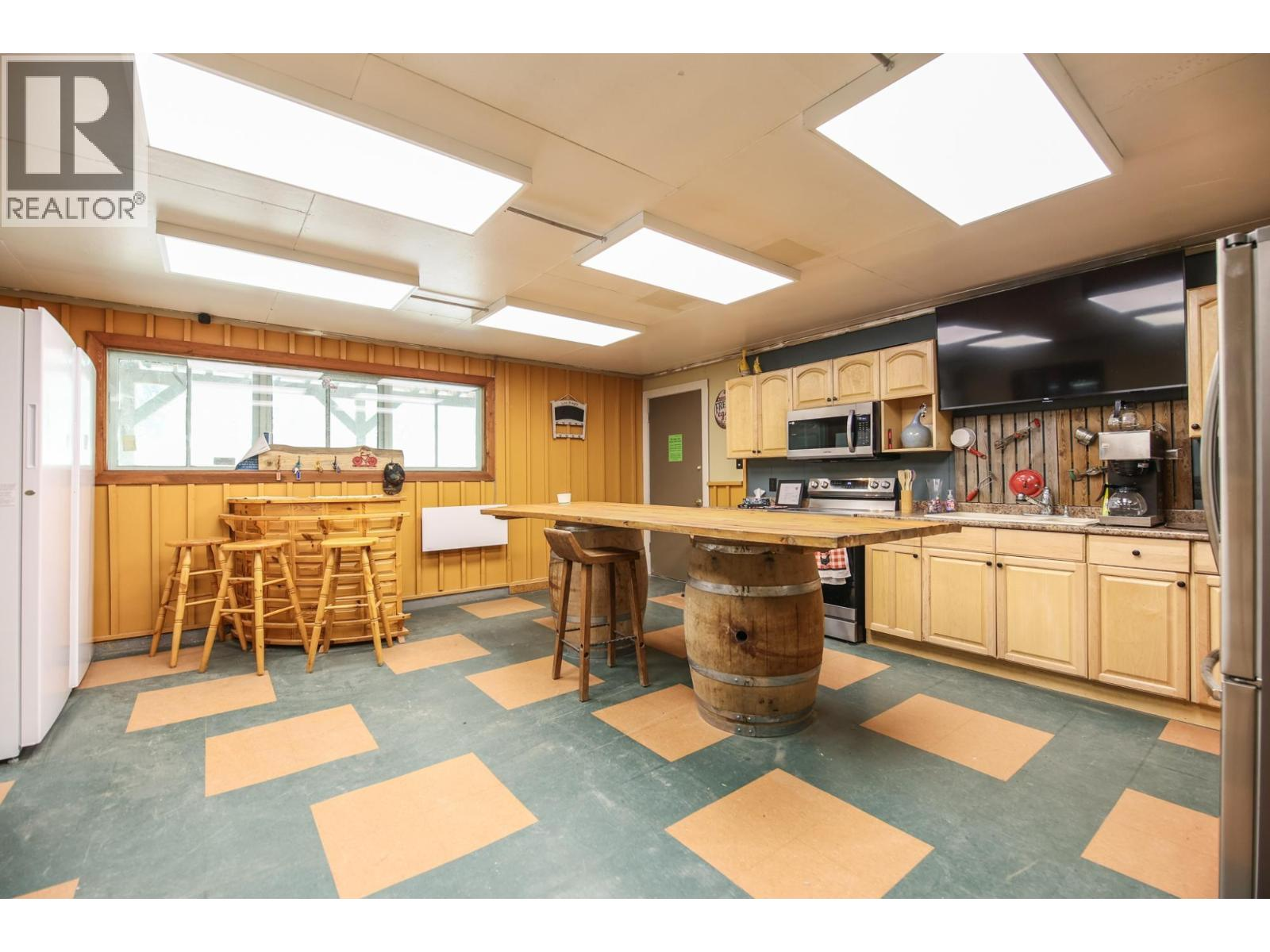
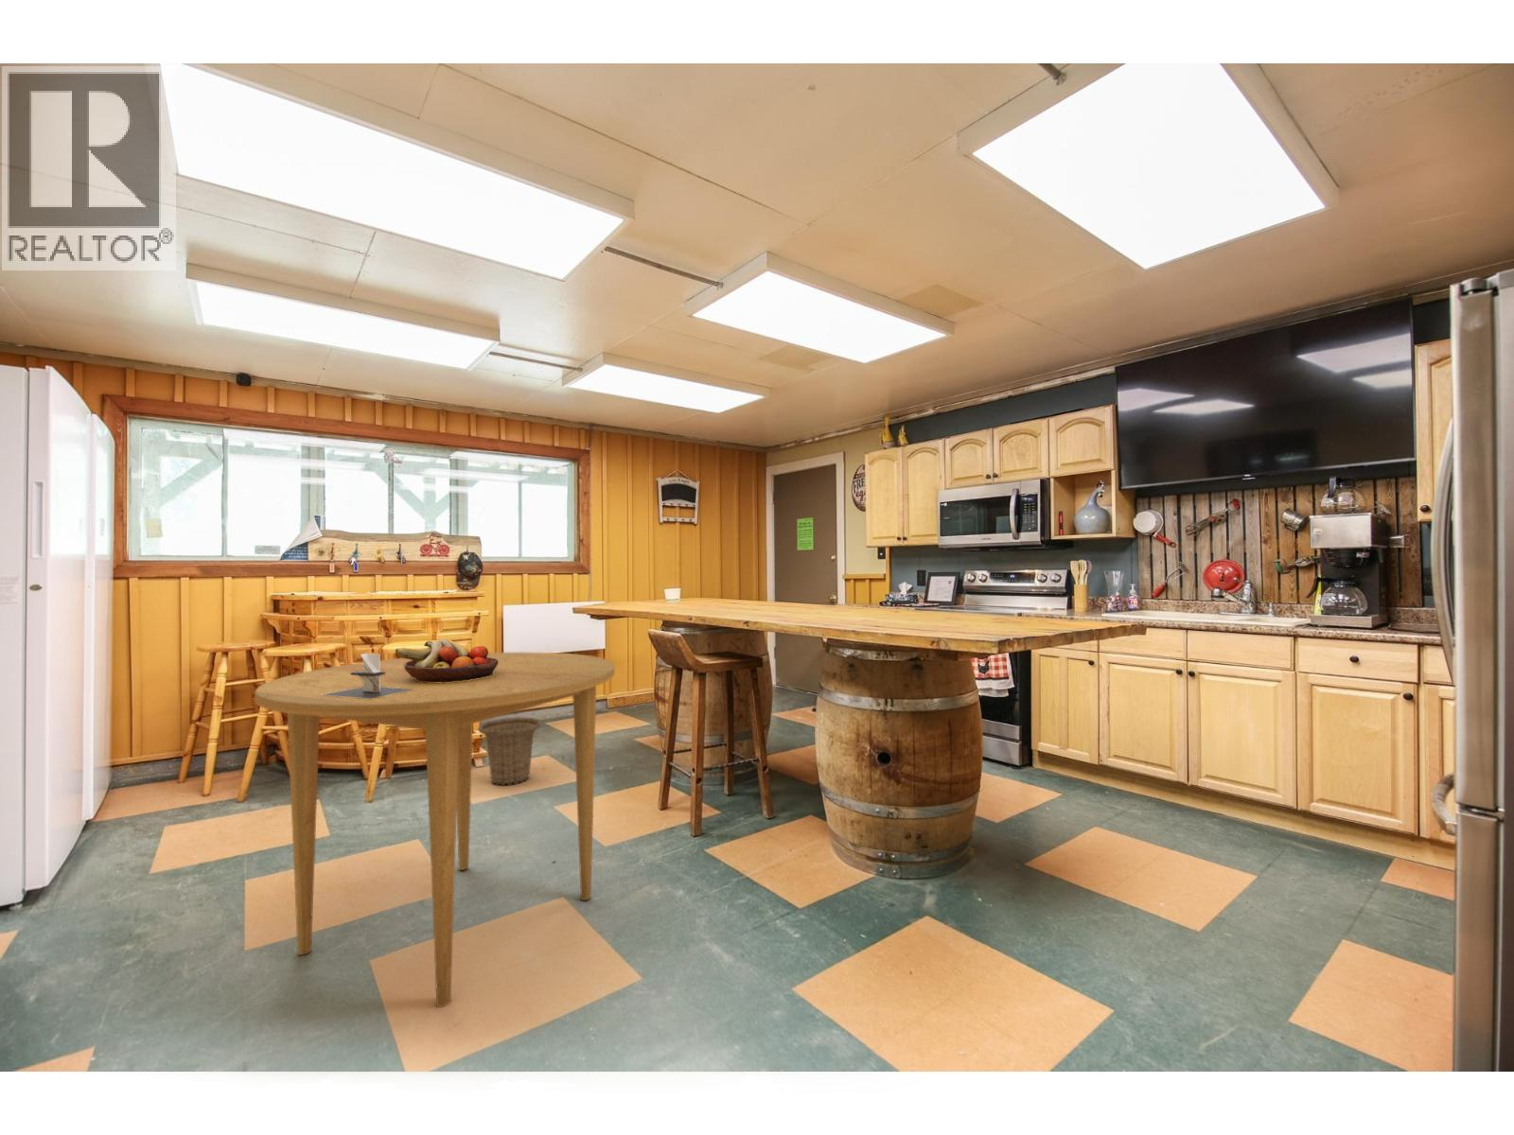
+ dining table (454, 796)
+ basket (510, 751)
+ fruit bowl (452, 657)
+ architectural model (368, 672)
